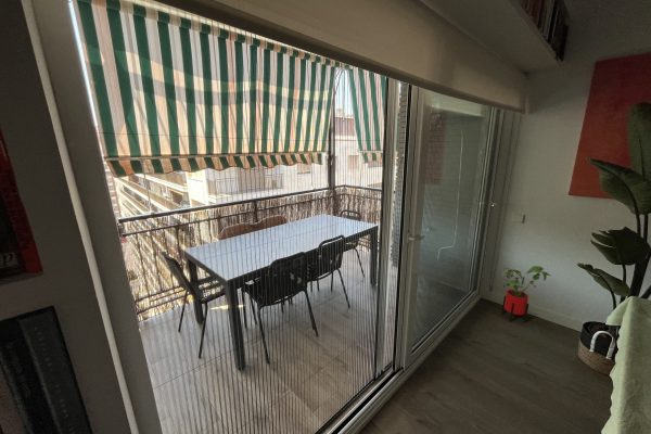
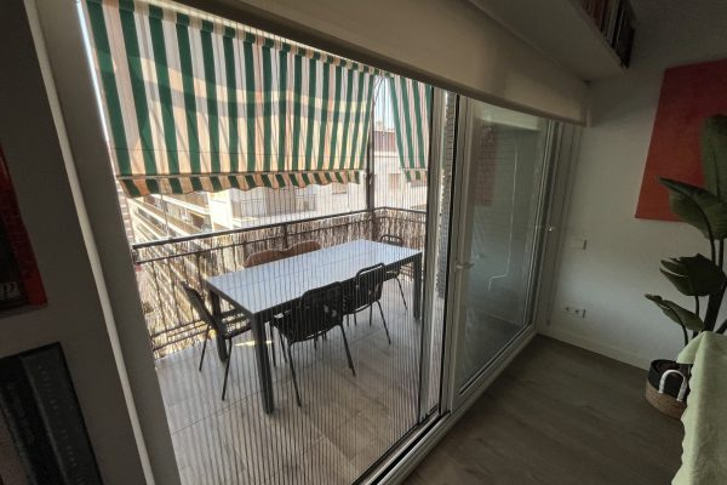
- house plant (520, 292)
